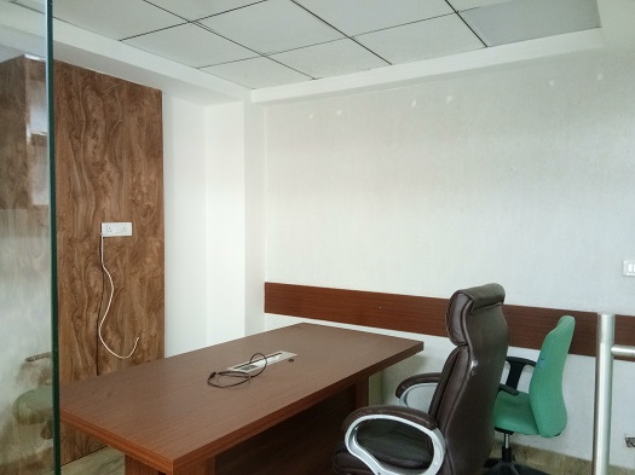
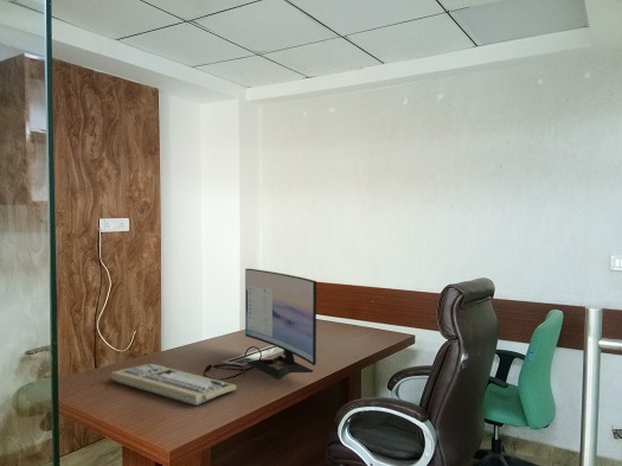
+ keyboard (171, 381)
+ computer monitor (278, 320)
